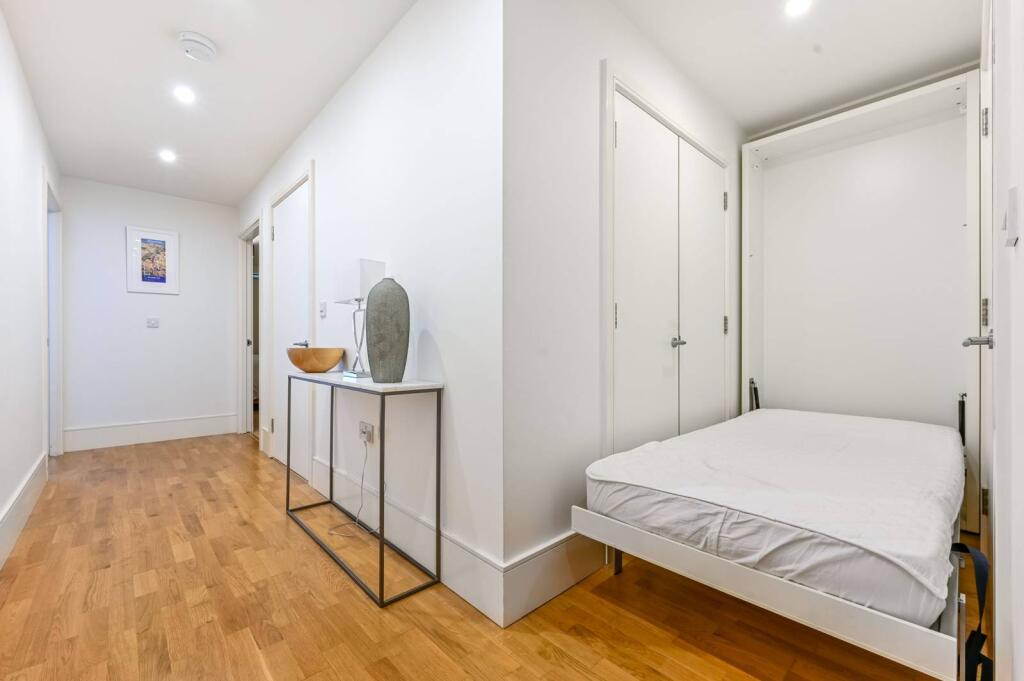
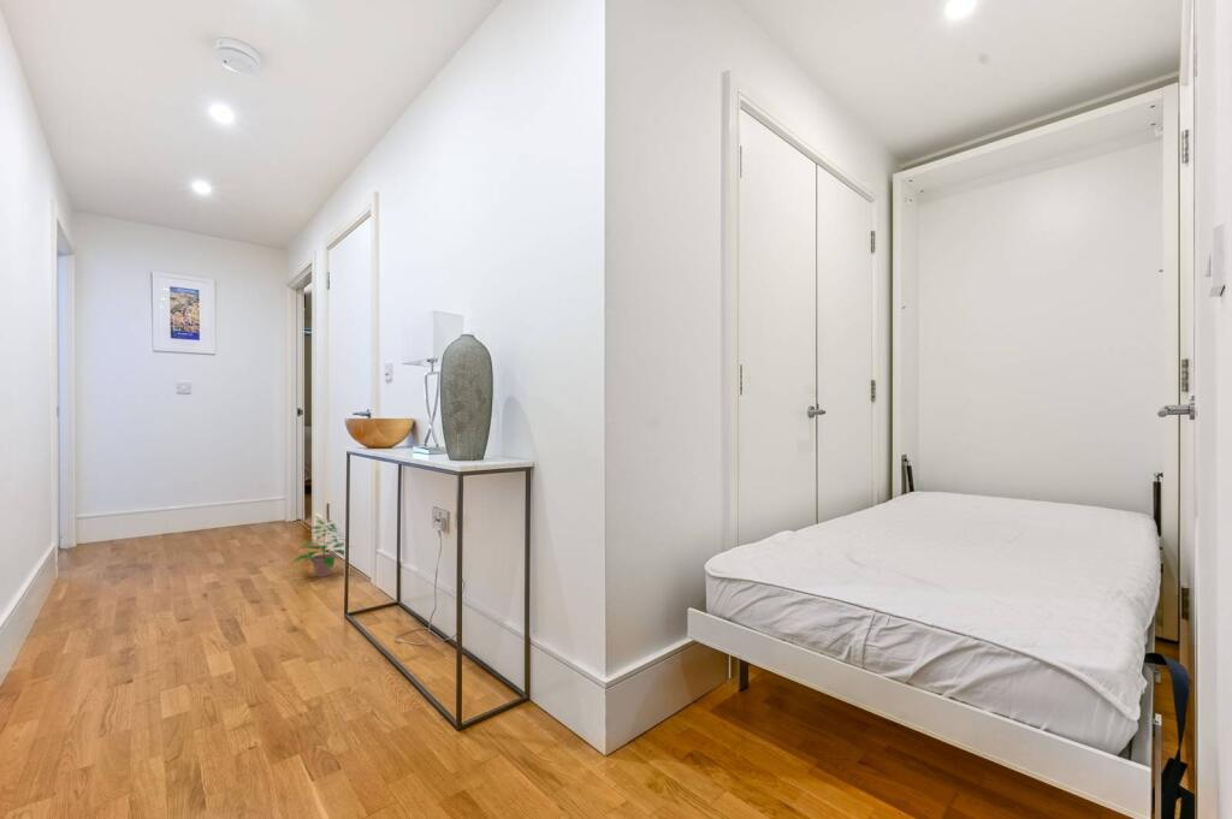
+ potted plant (321, 548)
